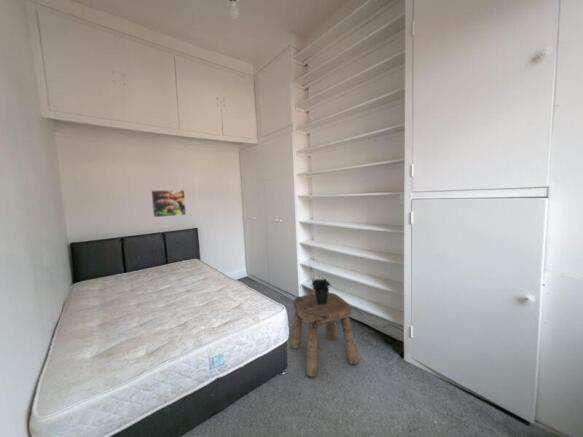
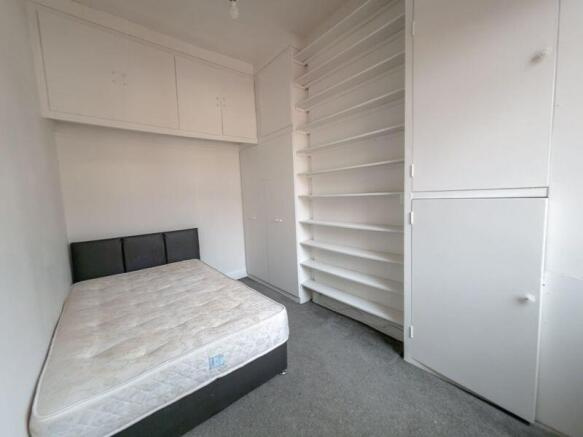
- potted plant (320, 281)
- stool (326, 328)
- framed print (169, 203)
